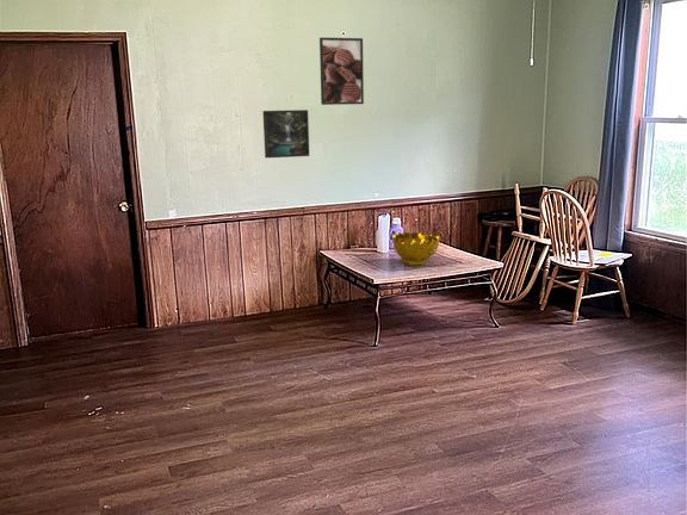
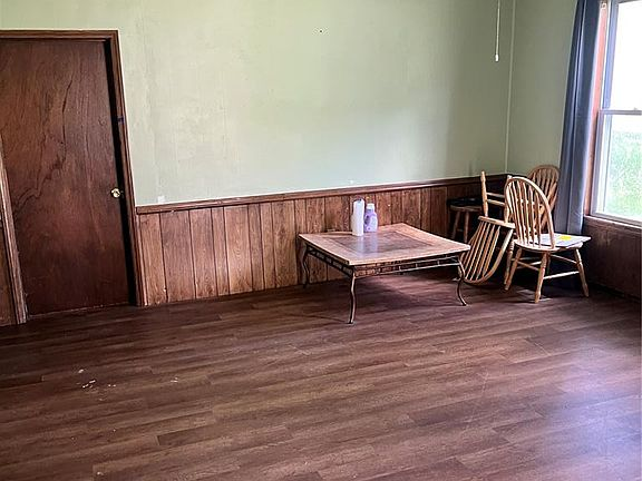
- decorative bowl (415, 248)
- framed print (286, 134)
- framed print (341, 72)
